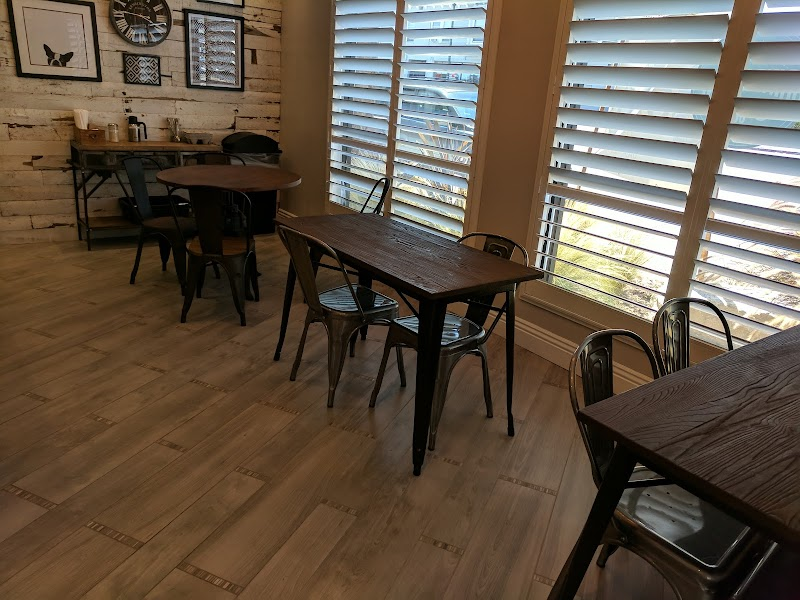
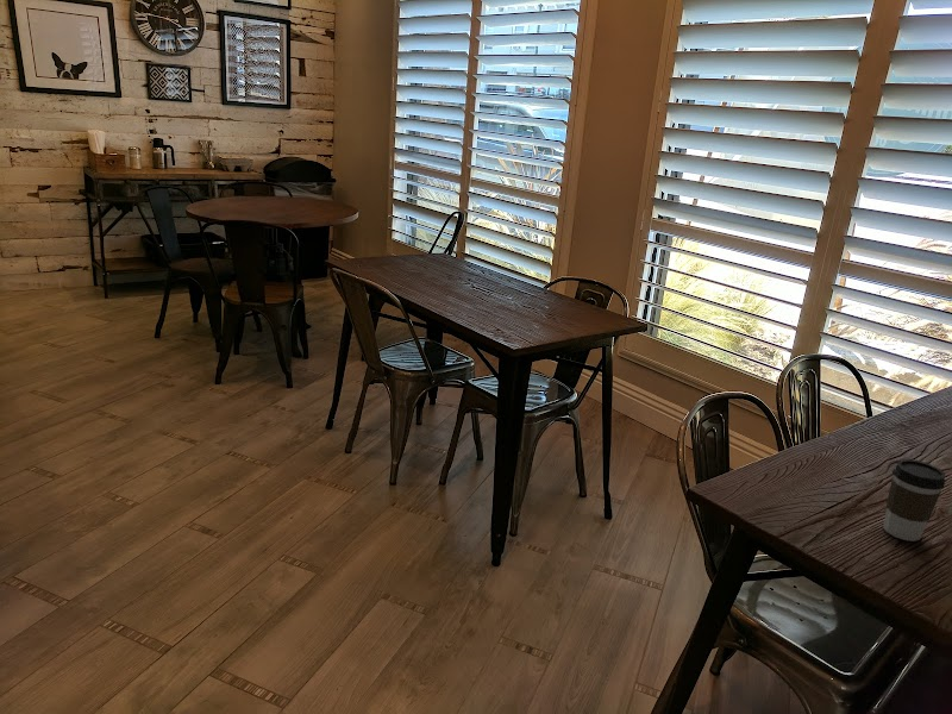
+ coffee cup (910, 500)
